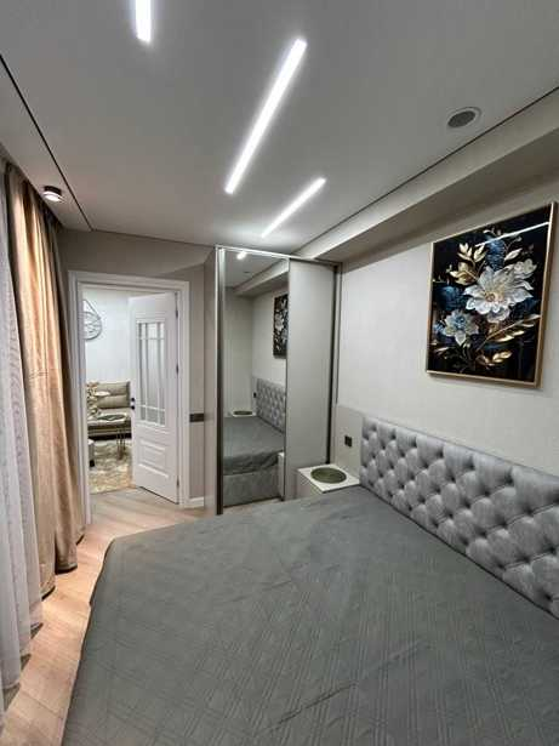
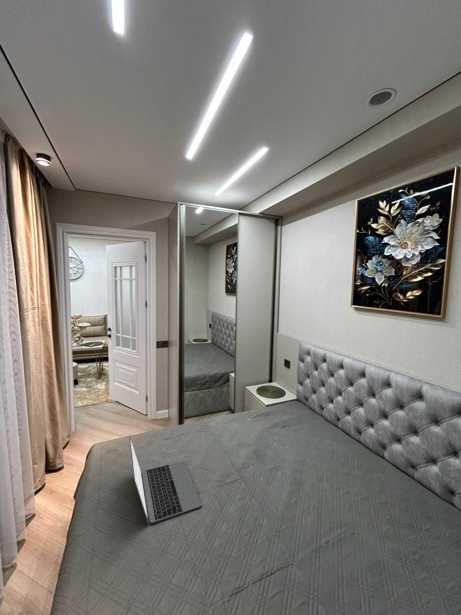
+ laptop (163, 468)
